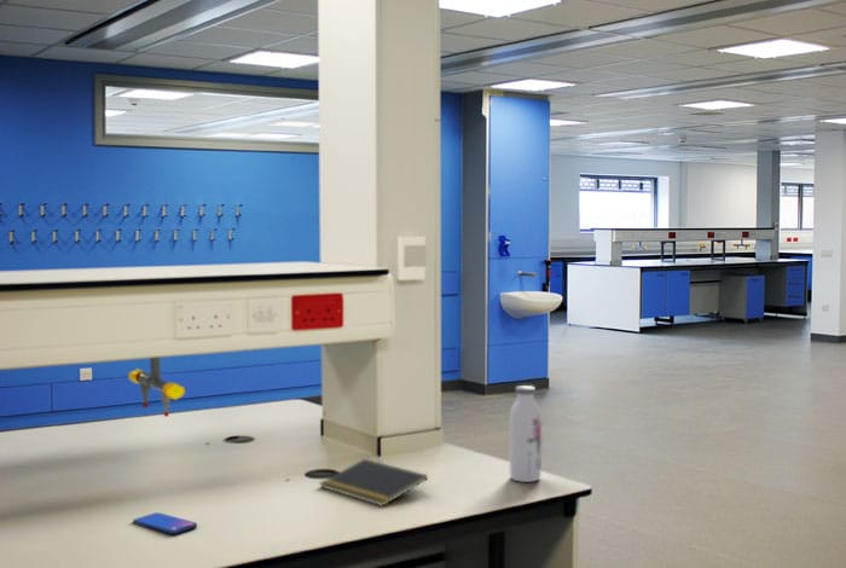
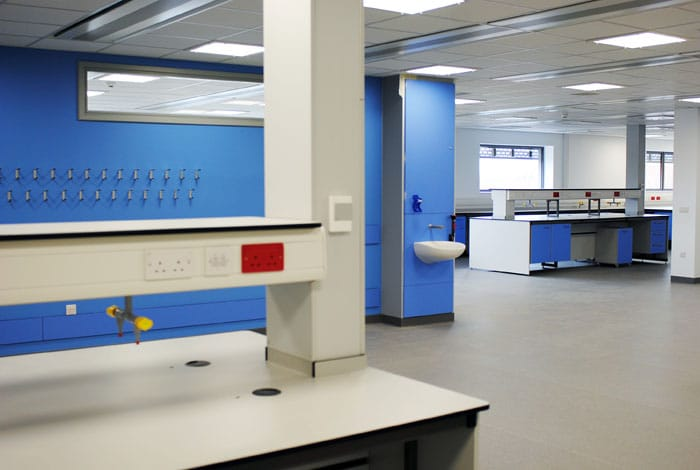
- notepad (372, 481)
- smartphone (164, 522)
- water bottle (525, 431)
